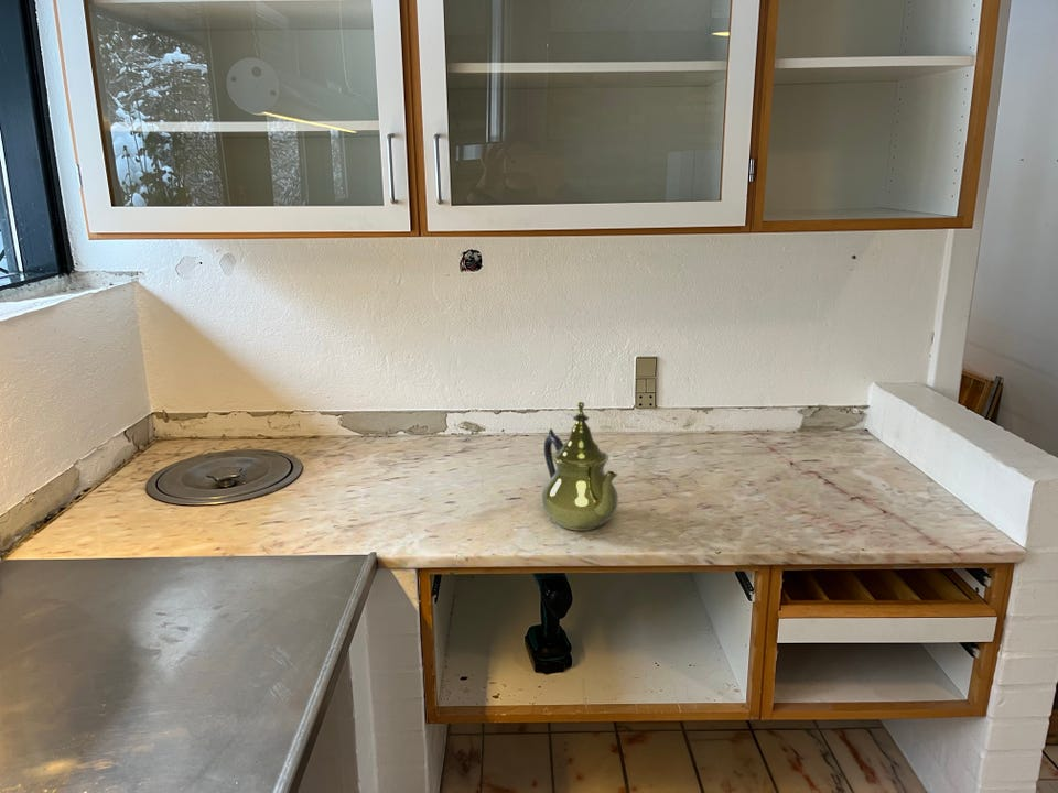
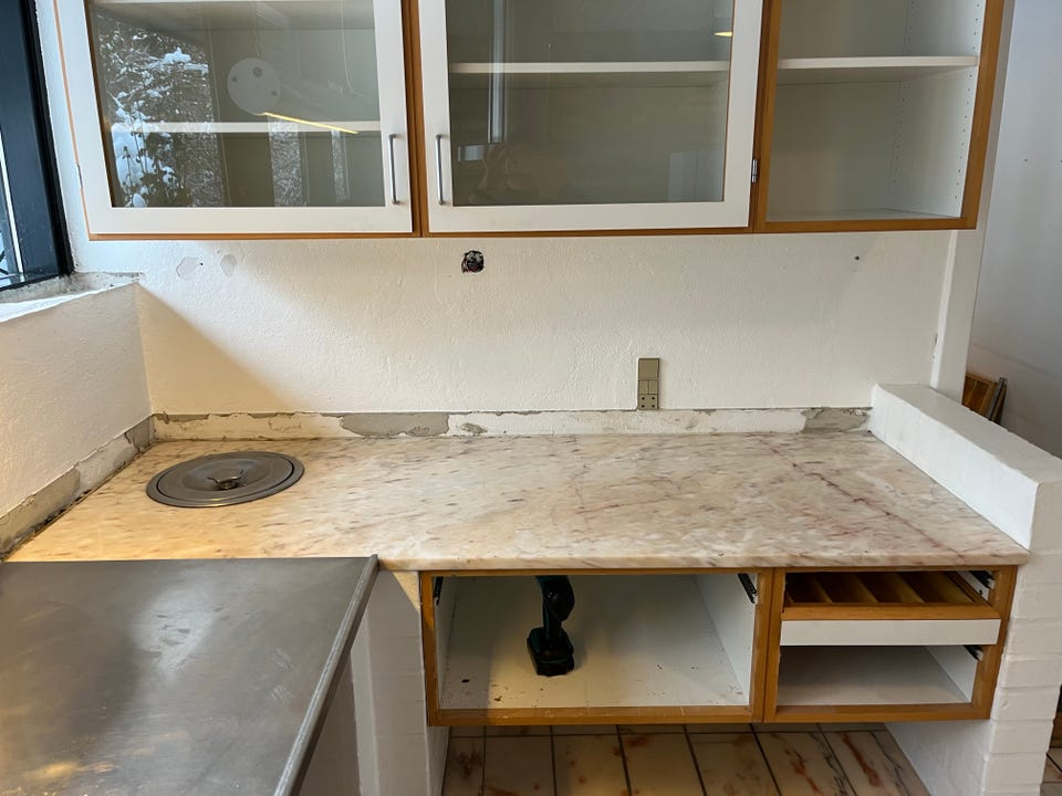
- teapot (579, 461)
